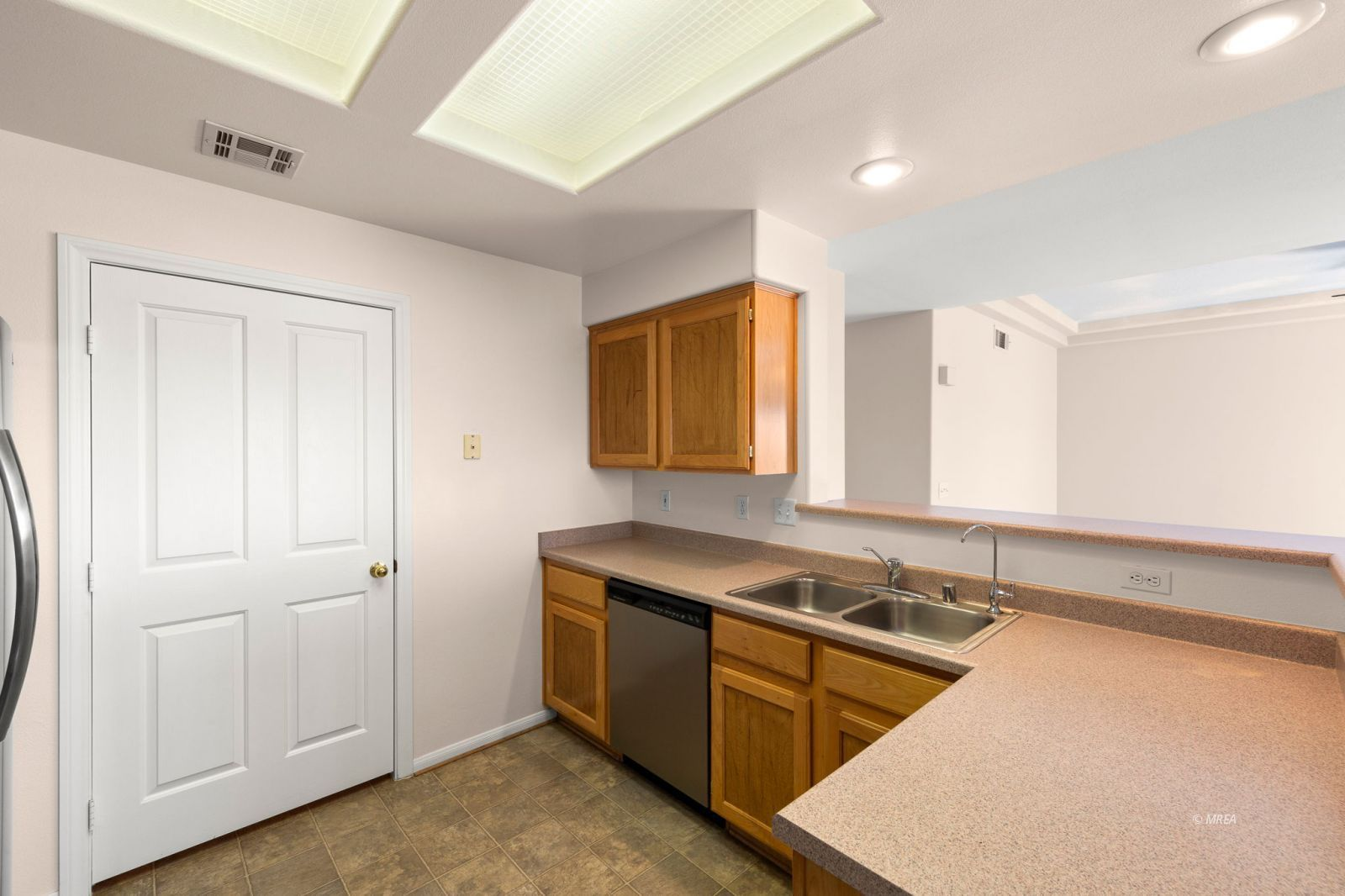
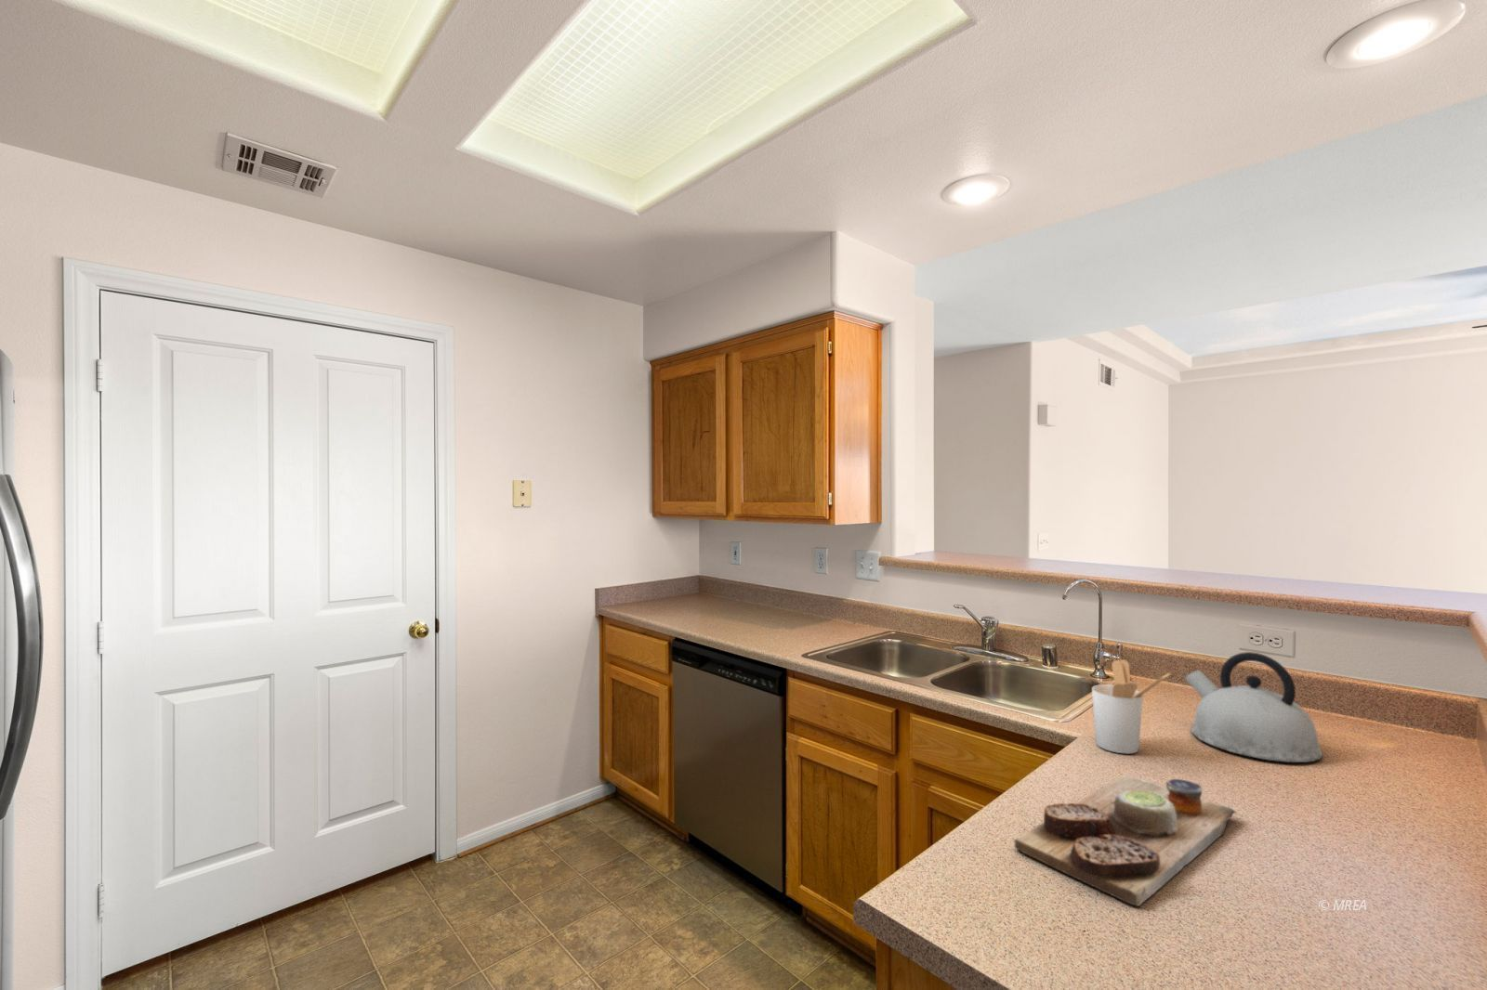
+ utensil holder (1130, 707)
+ cutting board (1128, 814)
+ kettle (1247, 696)
